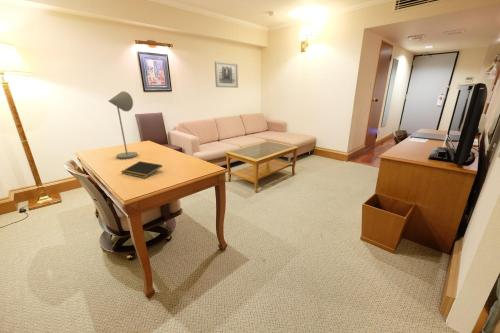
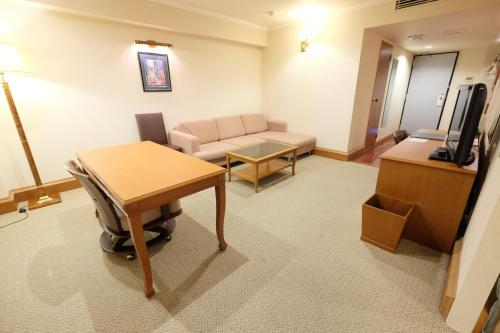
- notepad (141, 169)
- wall art (227, 75)
- desk lamp (121, 125)
